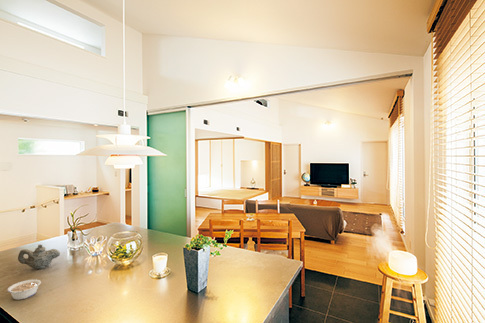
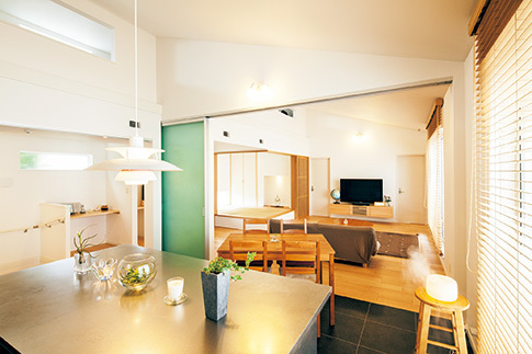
- teapot (39, 256)
- legume (25, 289)
